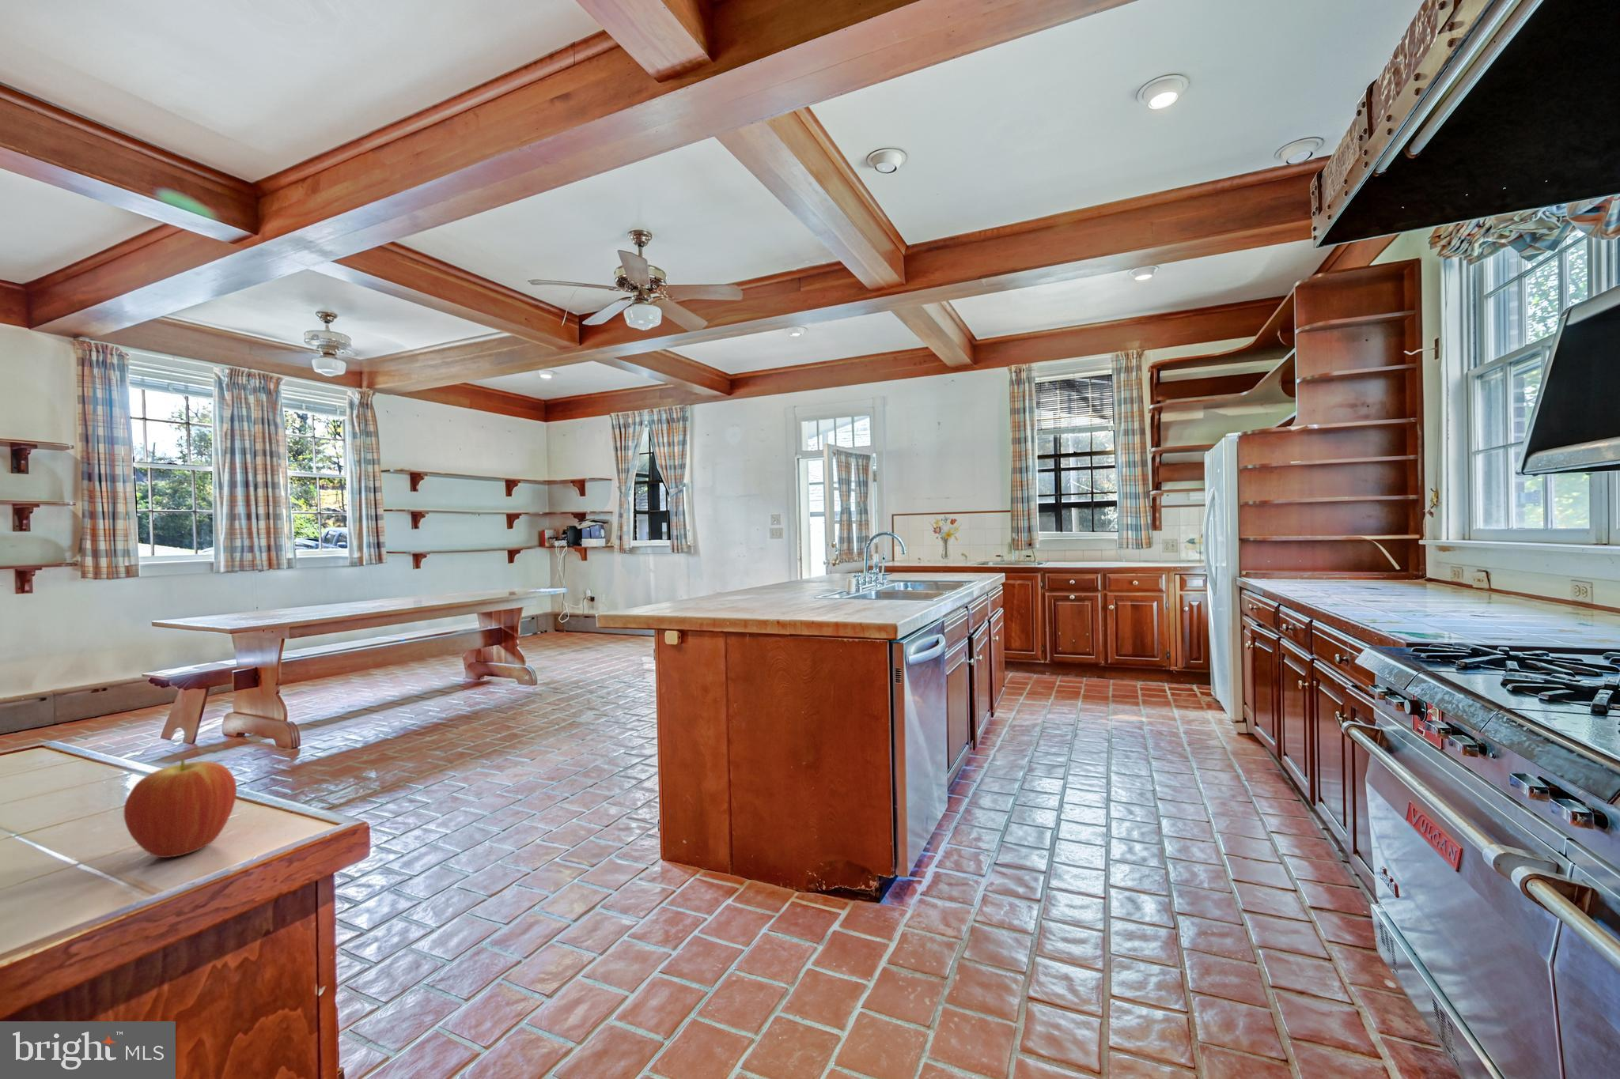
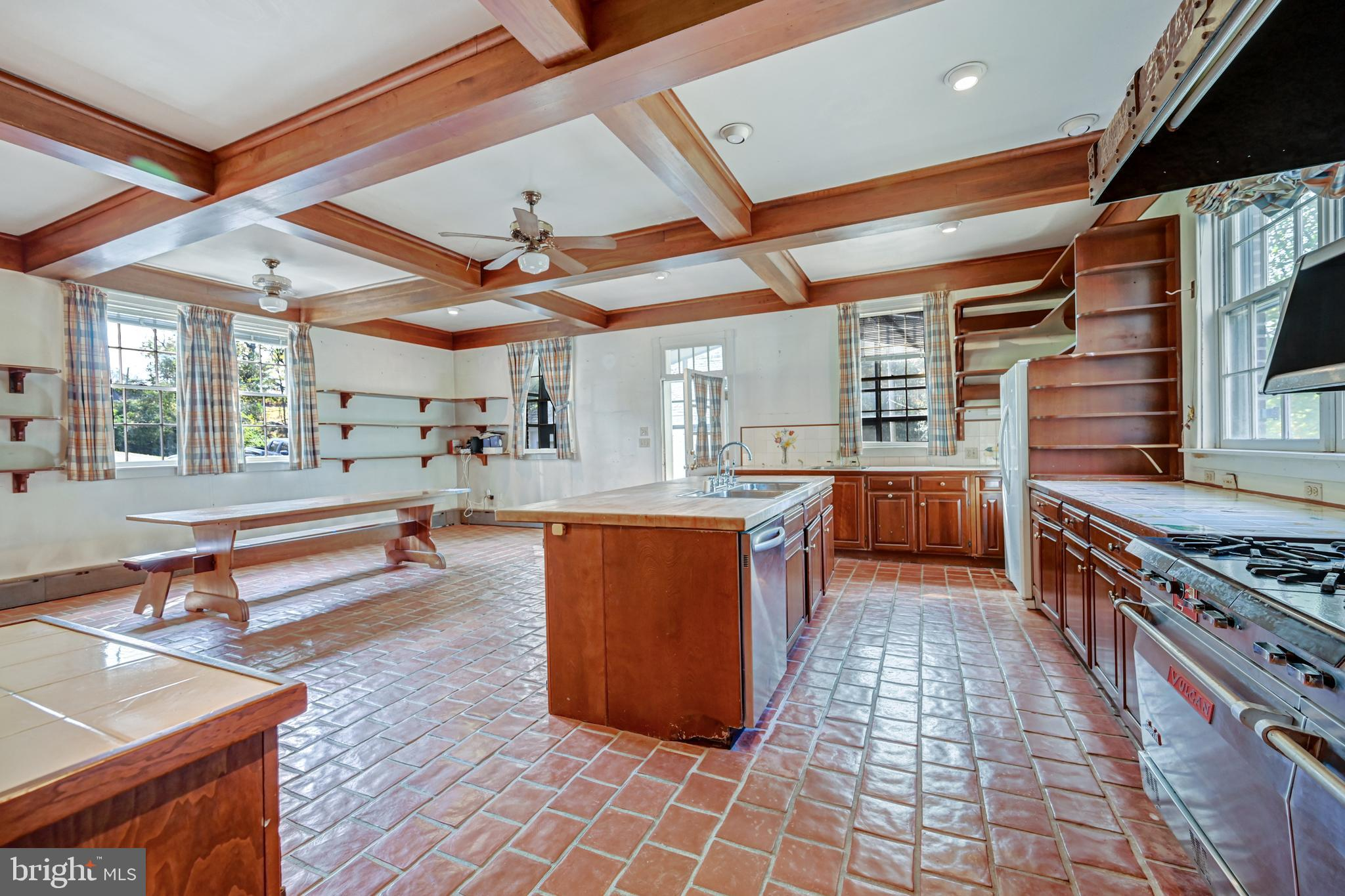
- fruit (183, 803)
